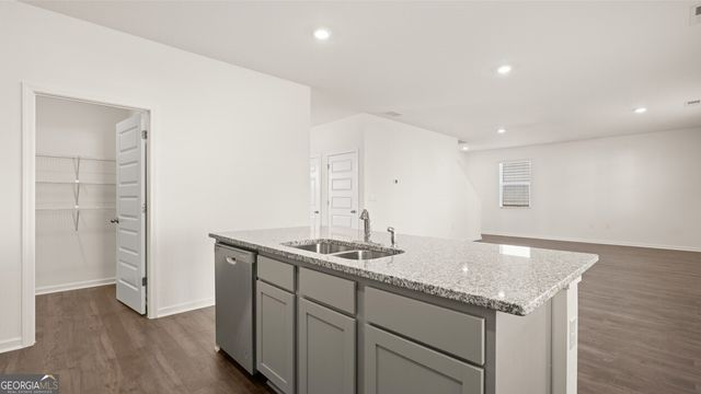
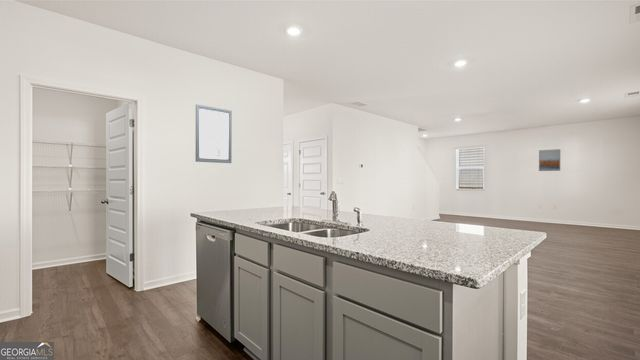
+ wall art (549, 160)
+ wall art (214, 135)
